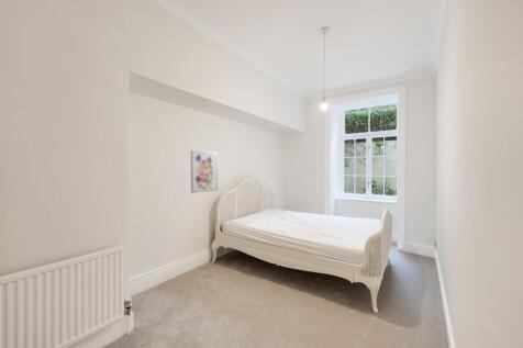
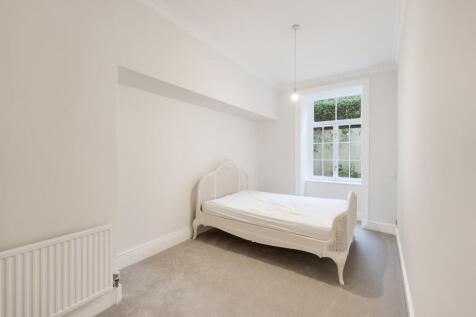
- wall art (204, 171)
